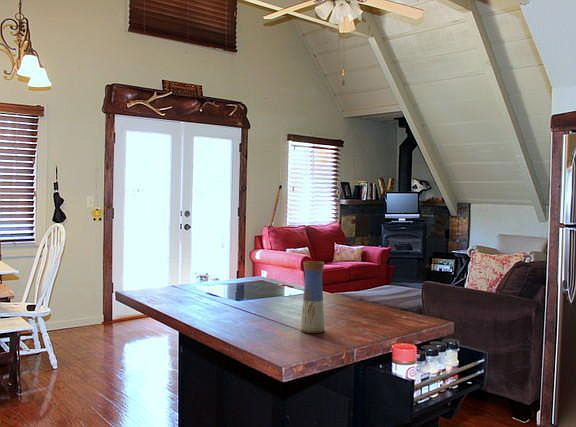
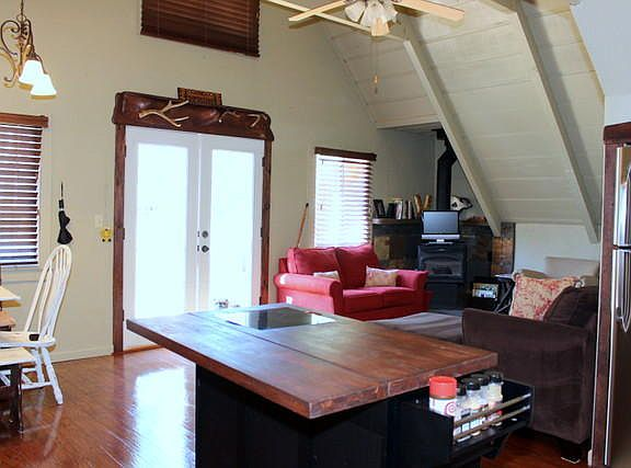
- vase (313, 296)
